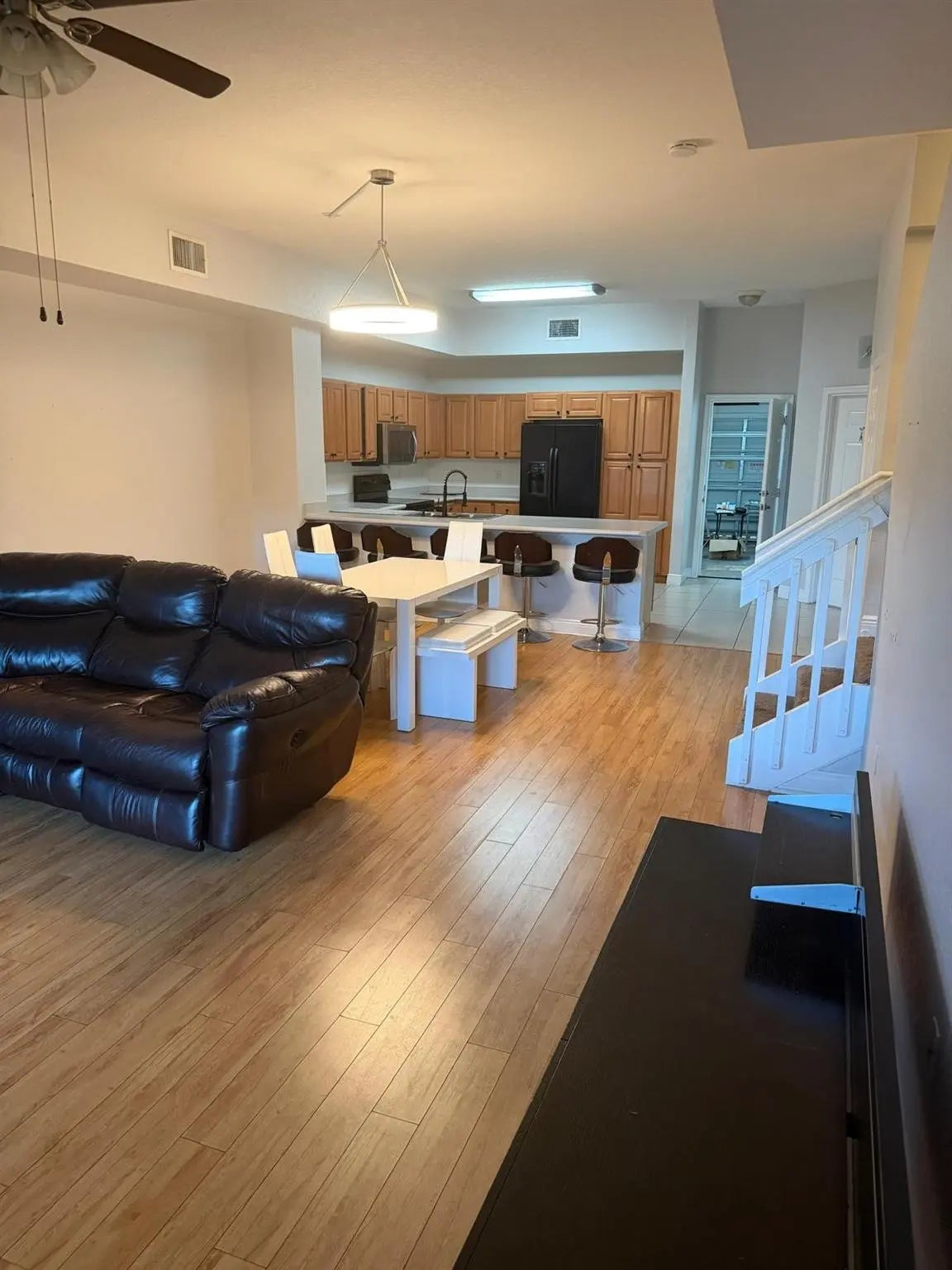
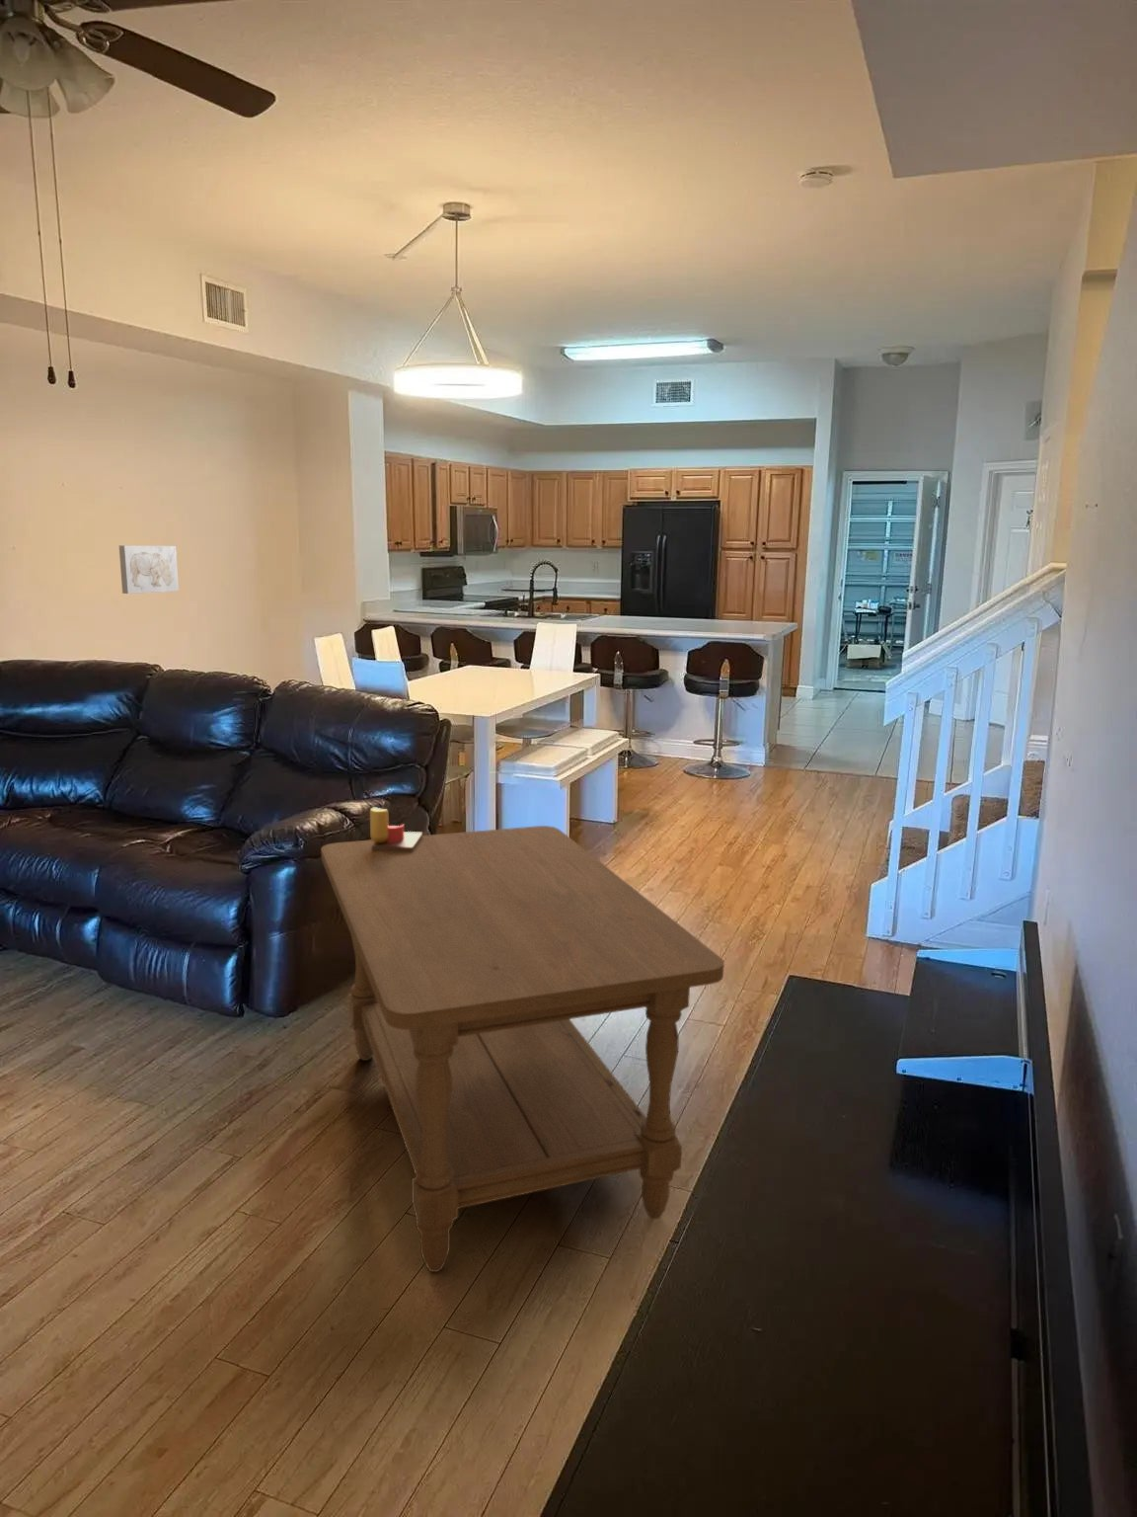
+ candle (395, 825)
+ wall art (149, 569)
+ coffee table (492, 1013)
